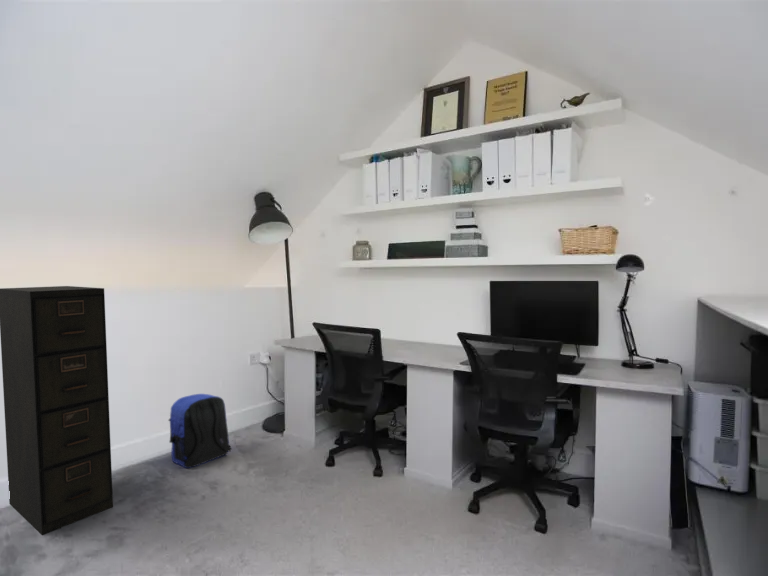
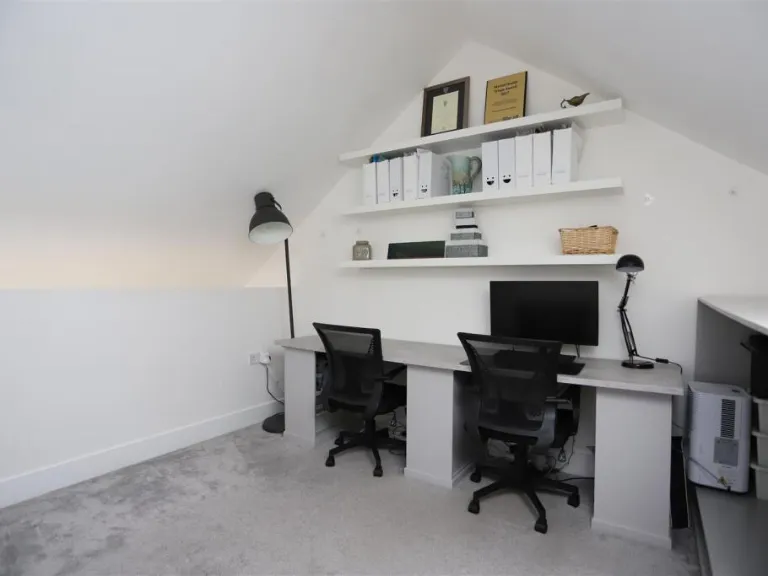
- backpack (194, 425)
- filing cabinet (57, 399)
